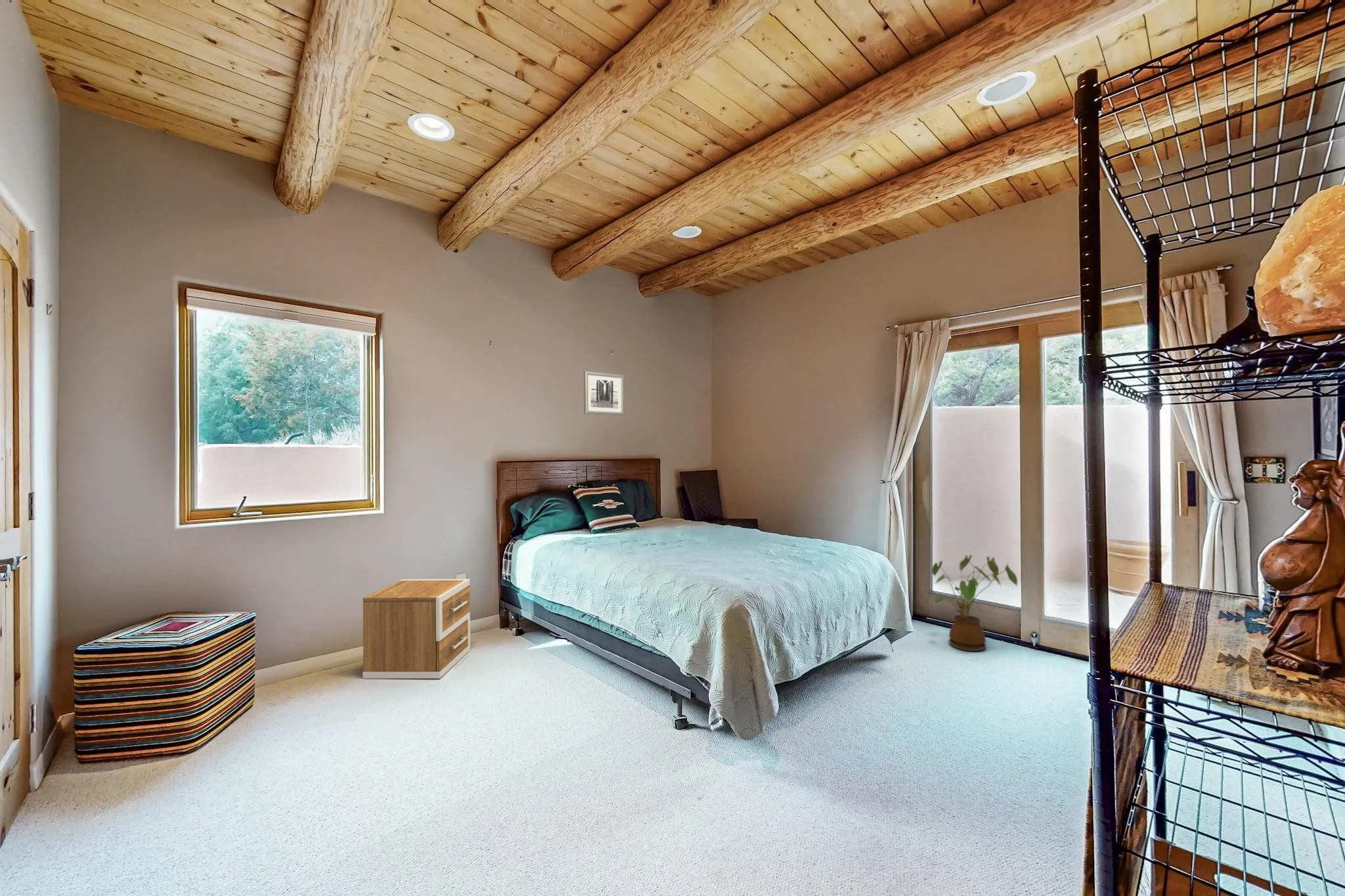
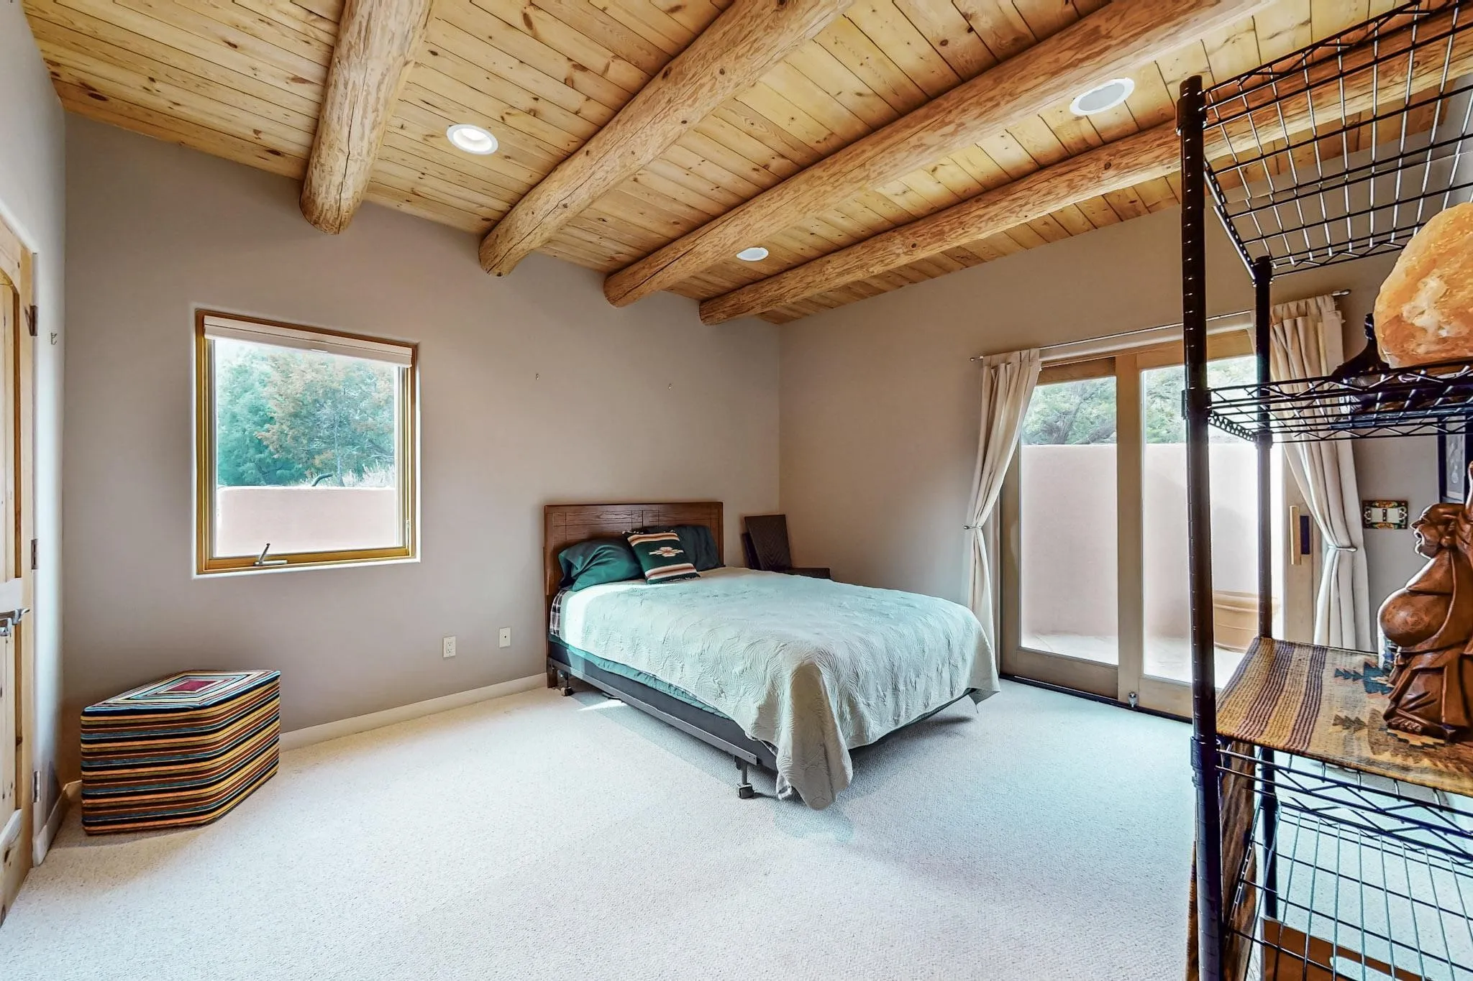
- house plant (970, 603)
- wall art (604, 394)
- nightstand (420, 625)
